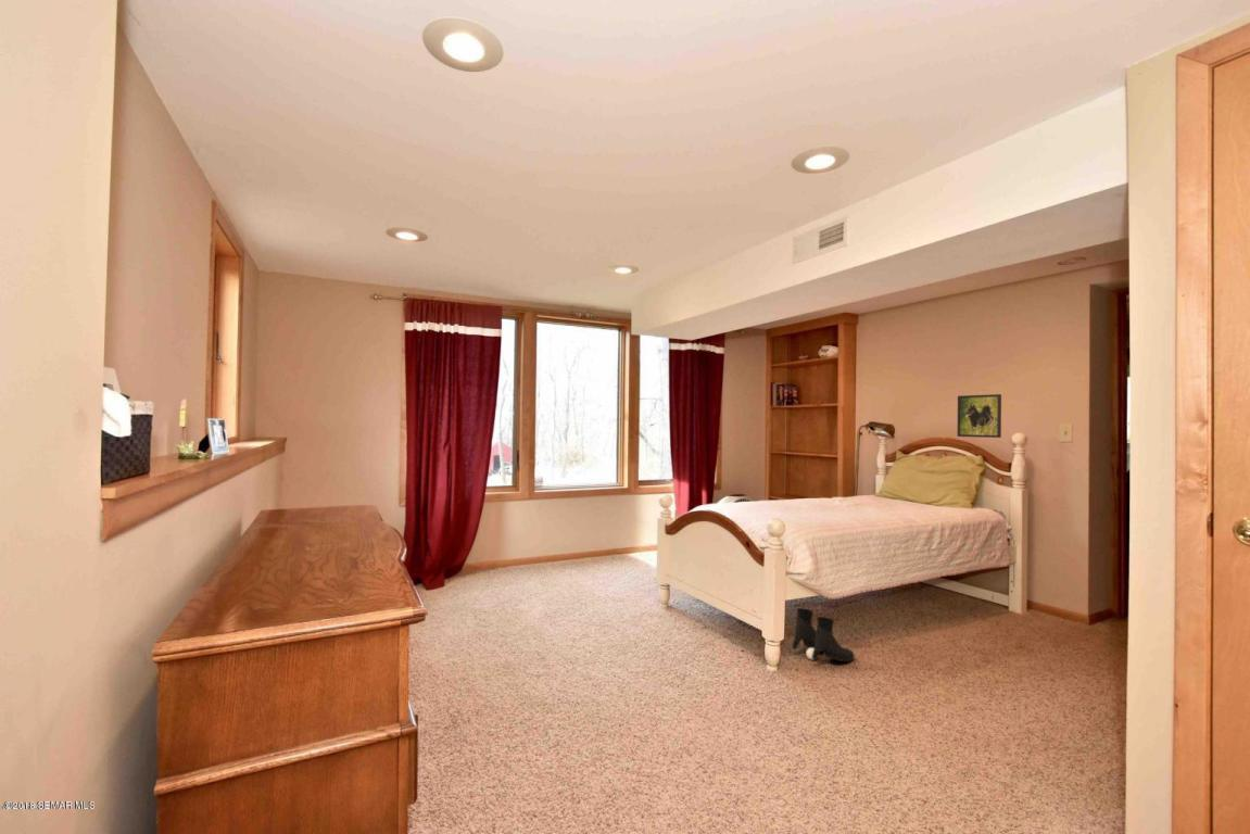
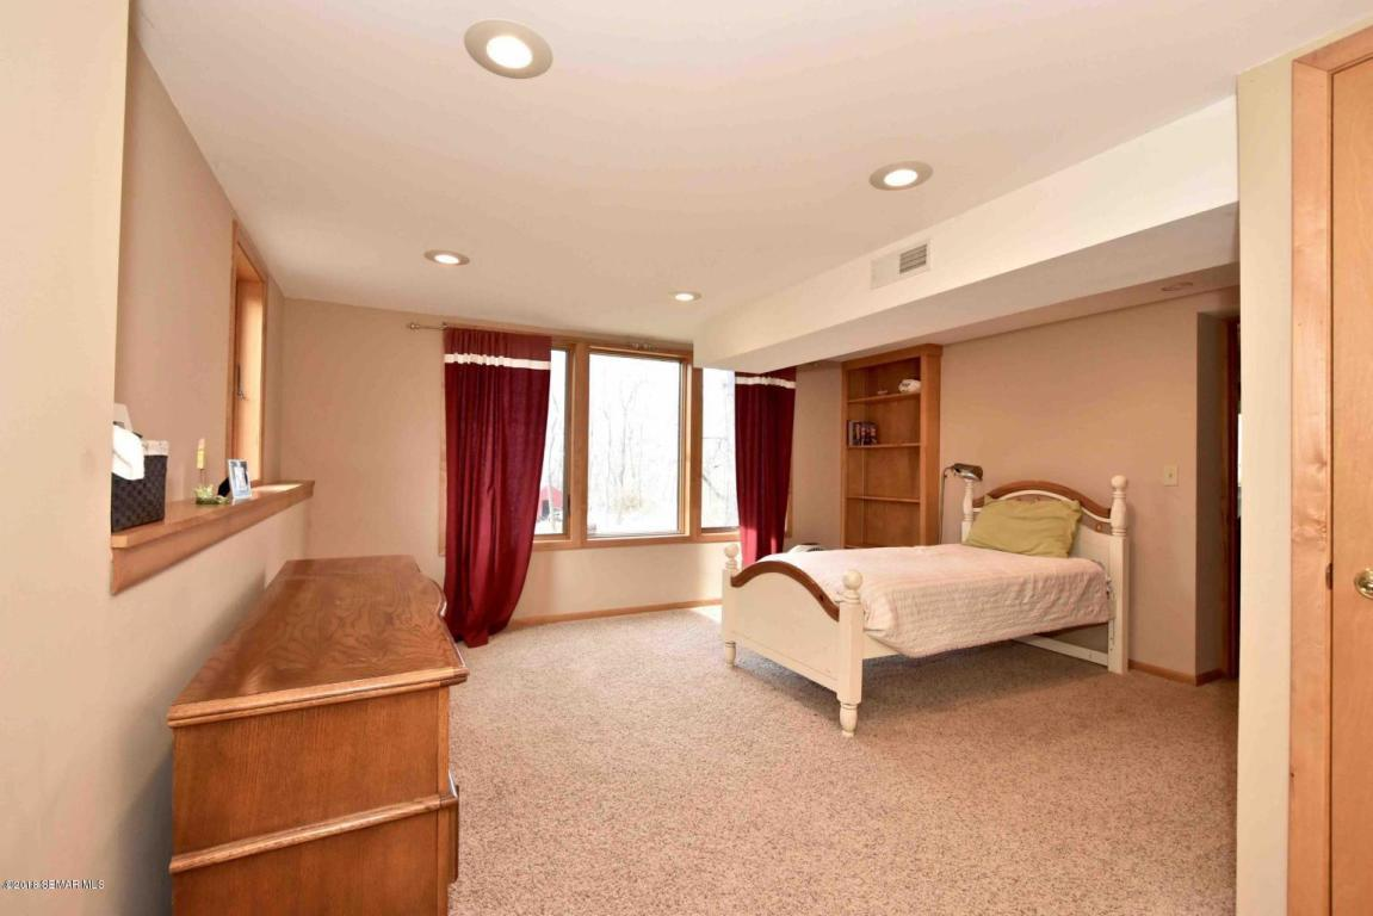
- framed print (978, 416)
- boots (823, 632)
